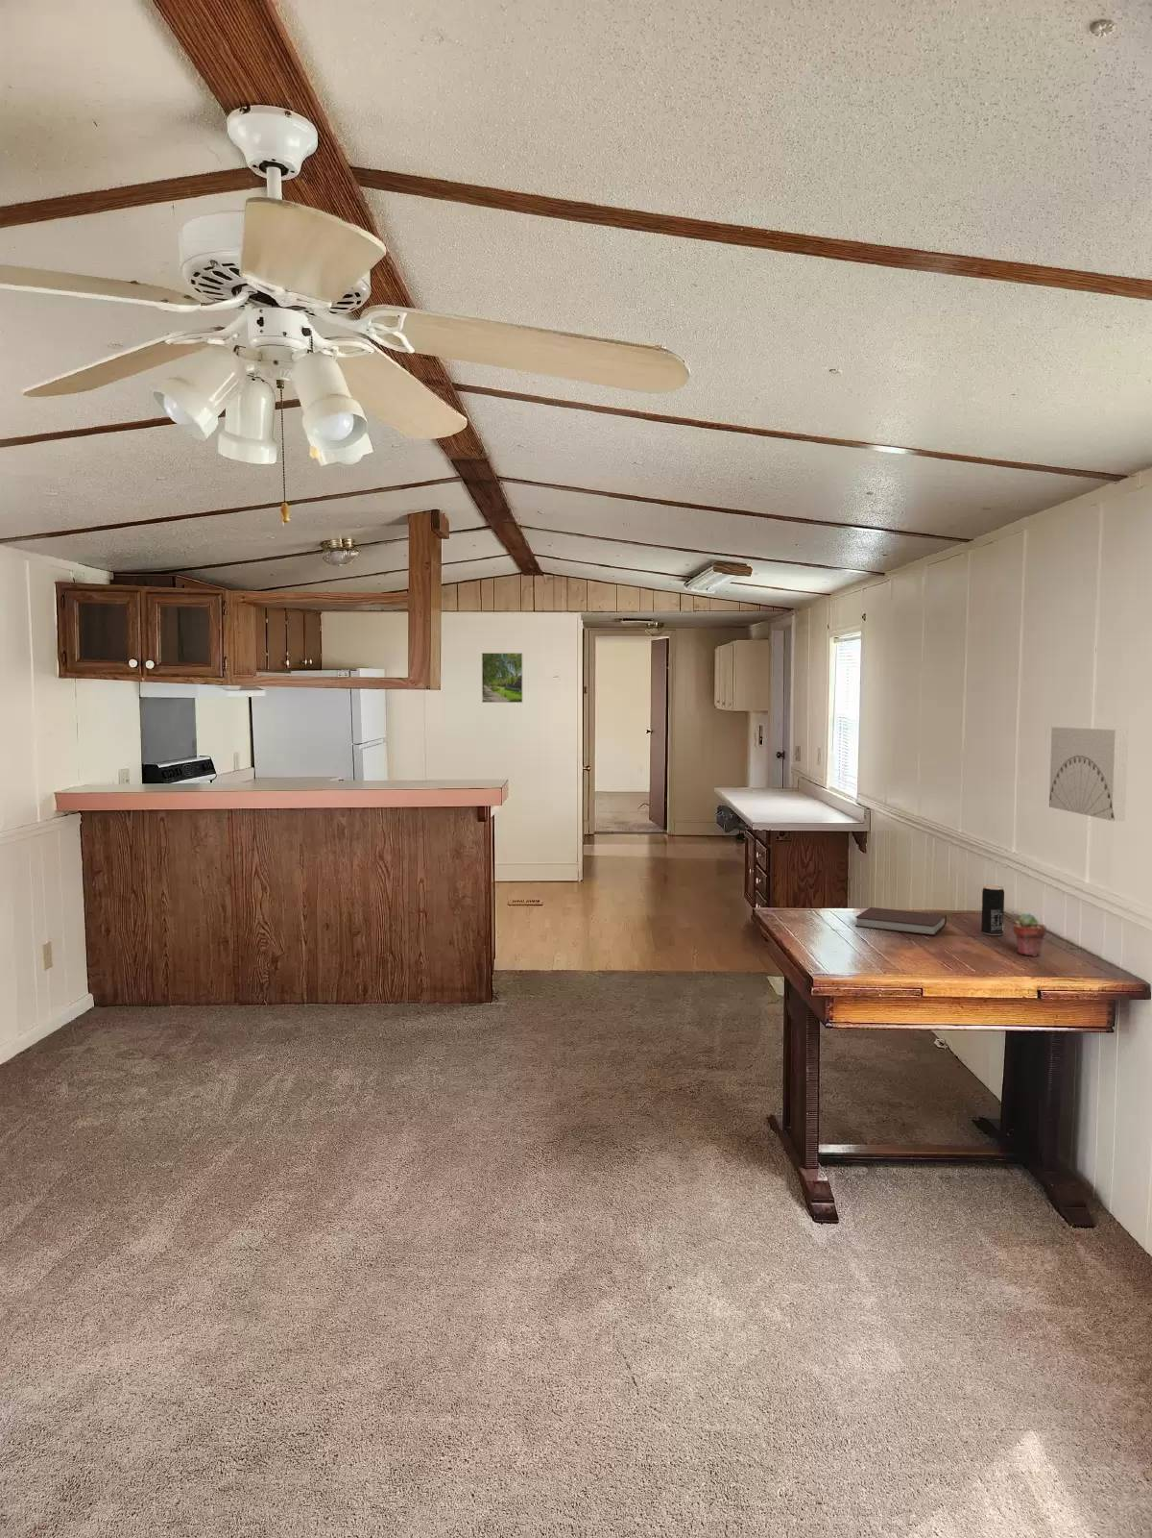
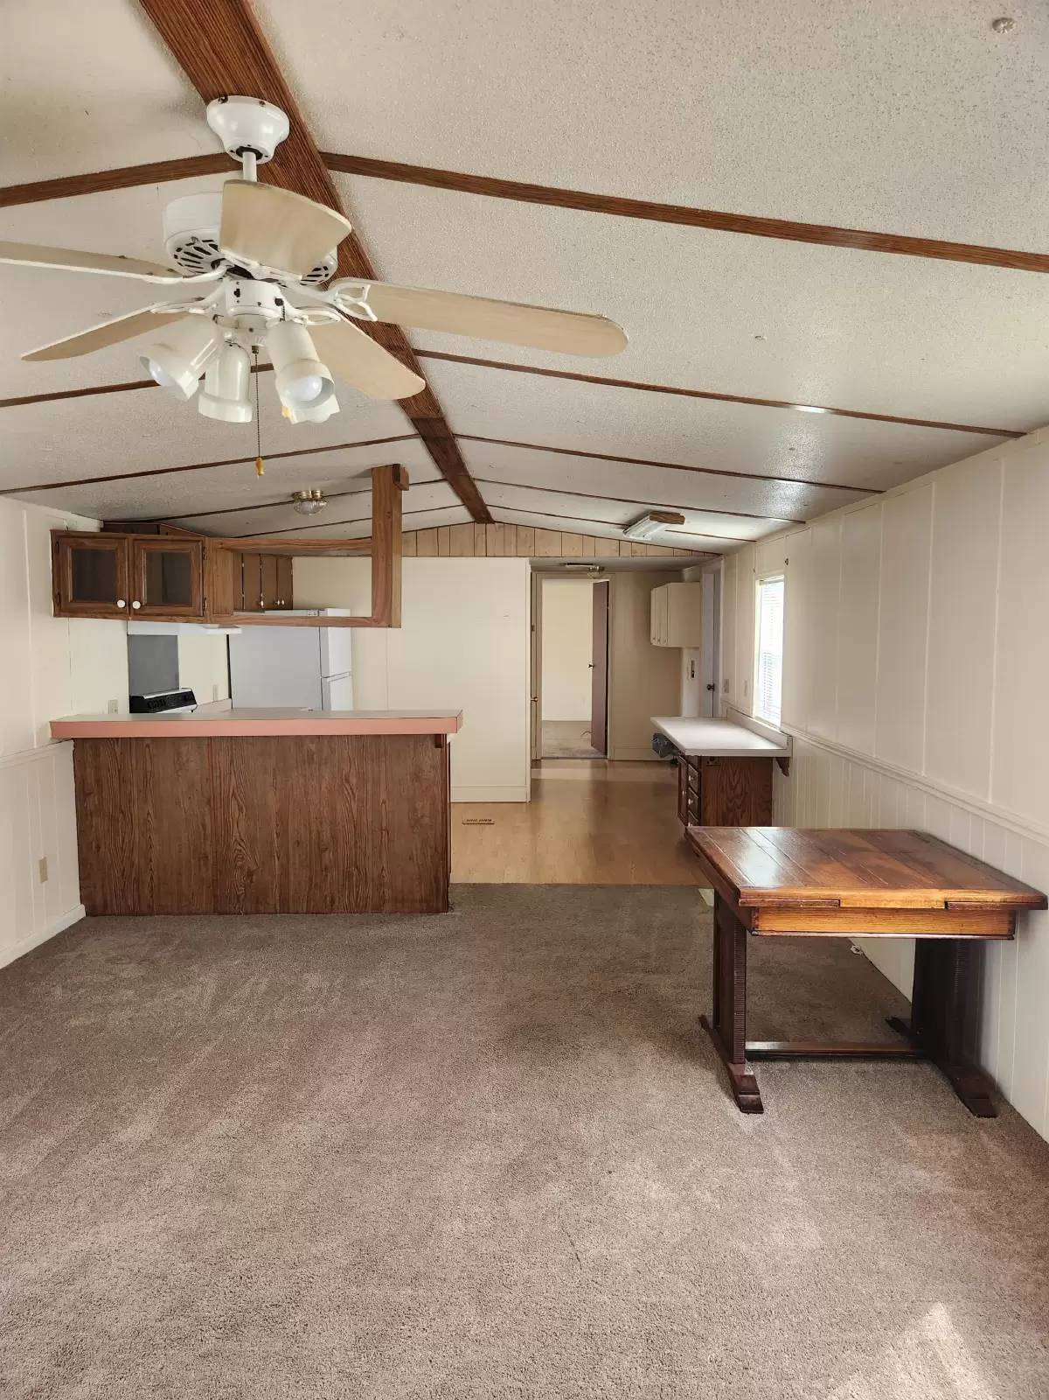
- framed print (502, 678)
- wall art (1085, 771)
- beverage can (992, 909)
- notebook (900, 920)
- potted succulent (1029, 934)
